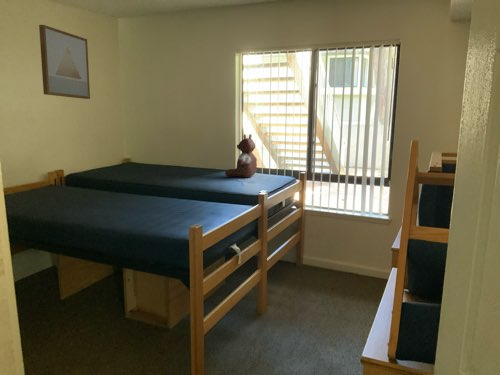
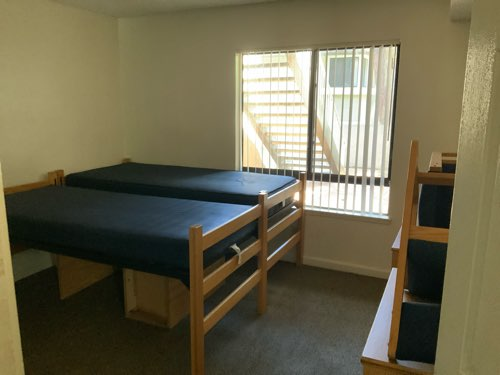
- wall art (66, 65)
- stuffed bear (241, 155)
